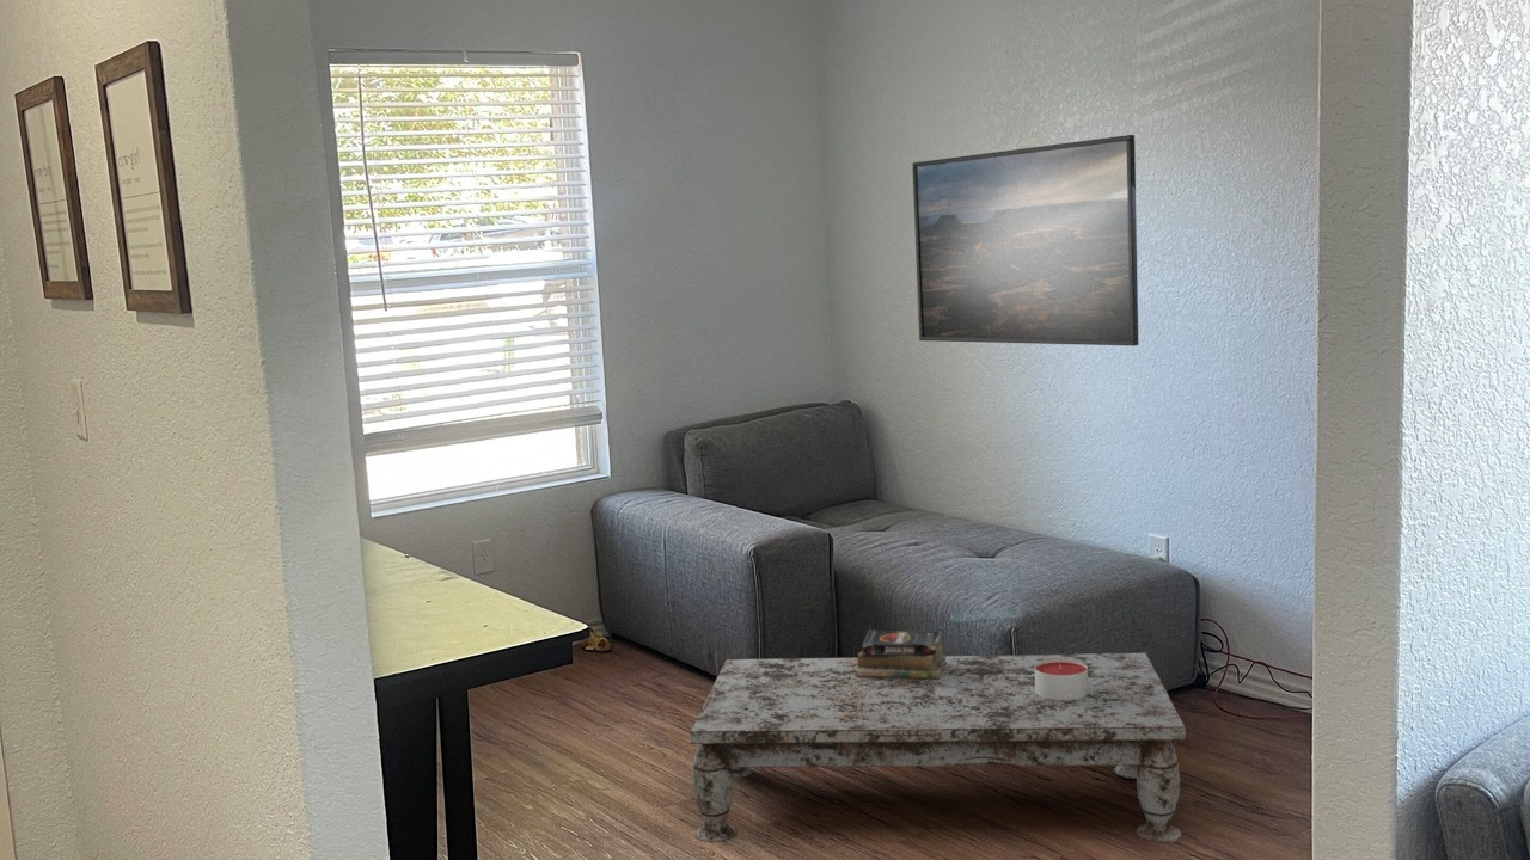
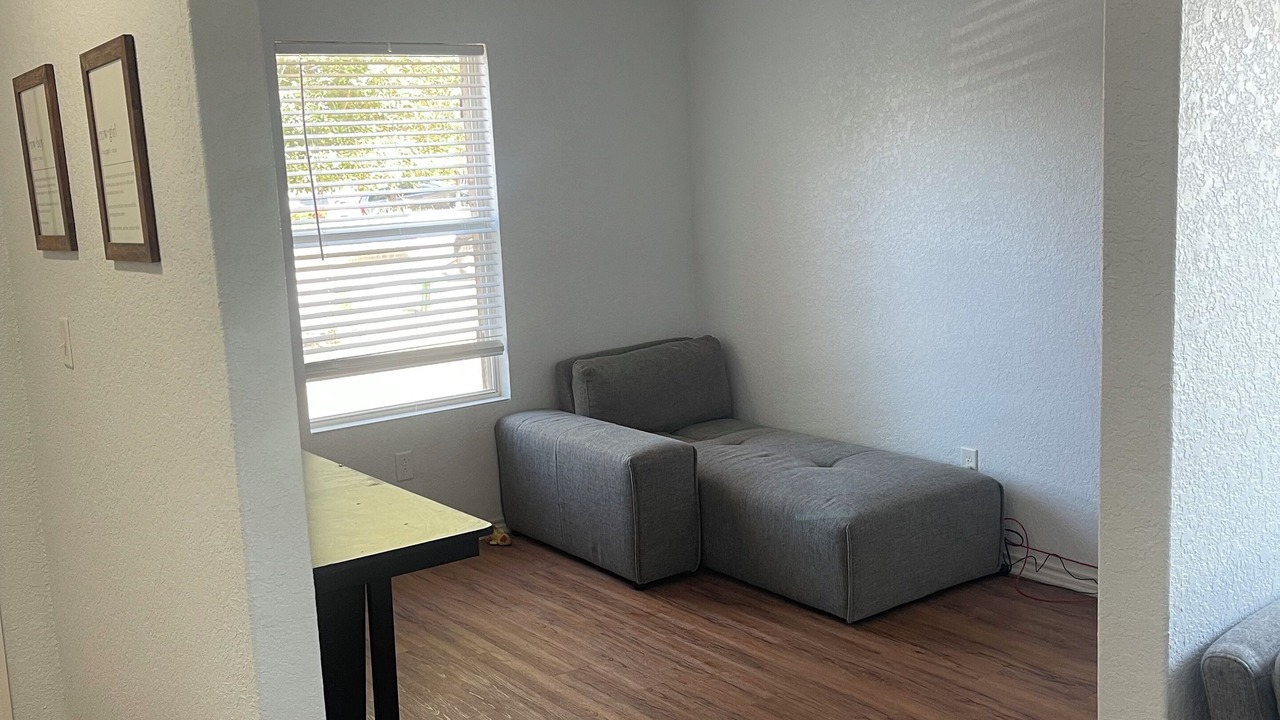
- candle (1060, 677)
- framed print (1016, 247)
- books (900, 652)
- coffee table (930, 745)
